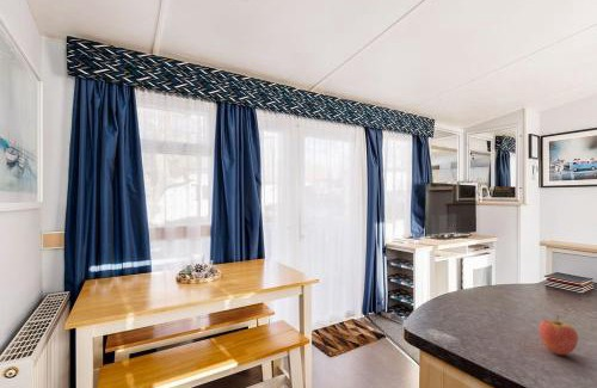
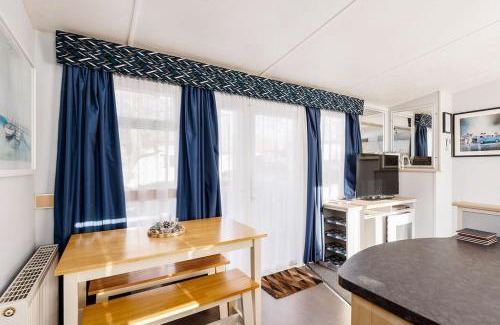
- fruit (558, 333)
